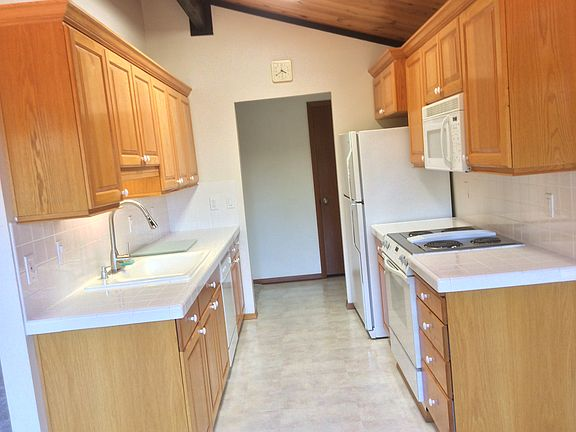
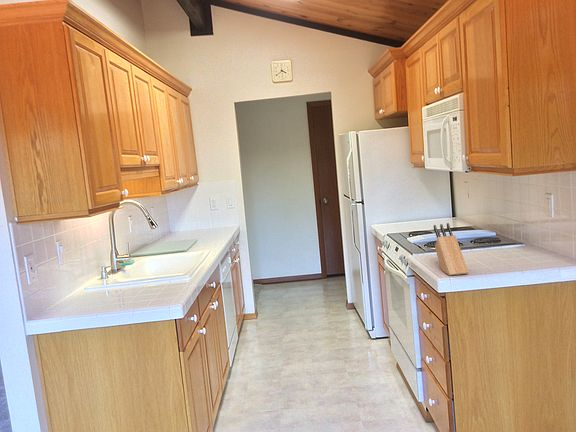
+ knife block (449, 247)
